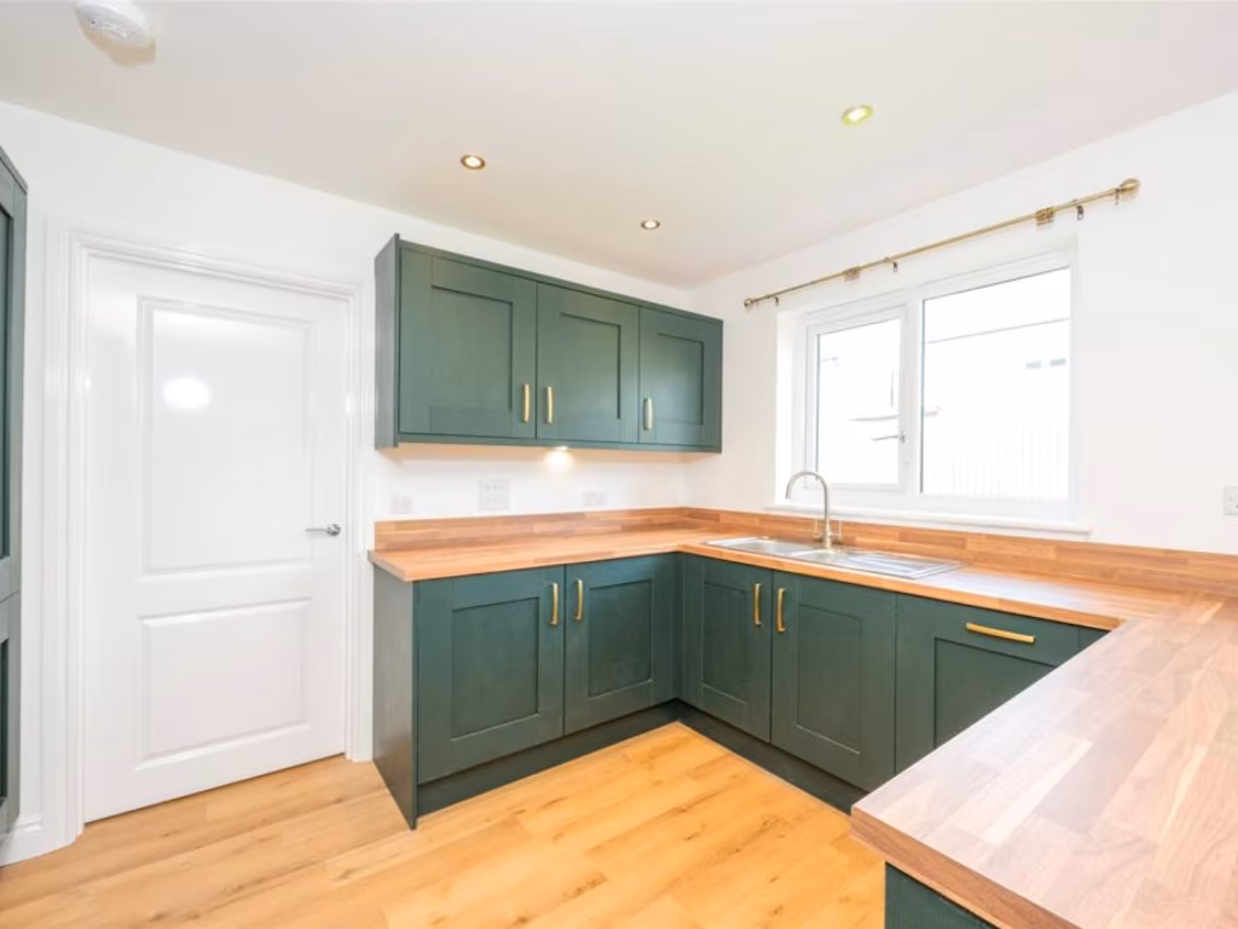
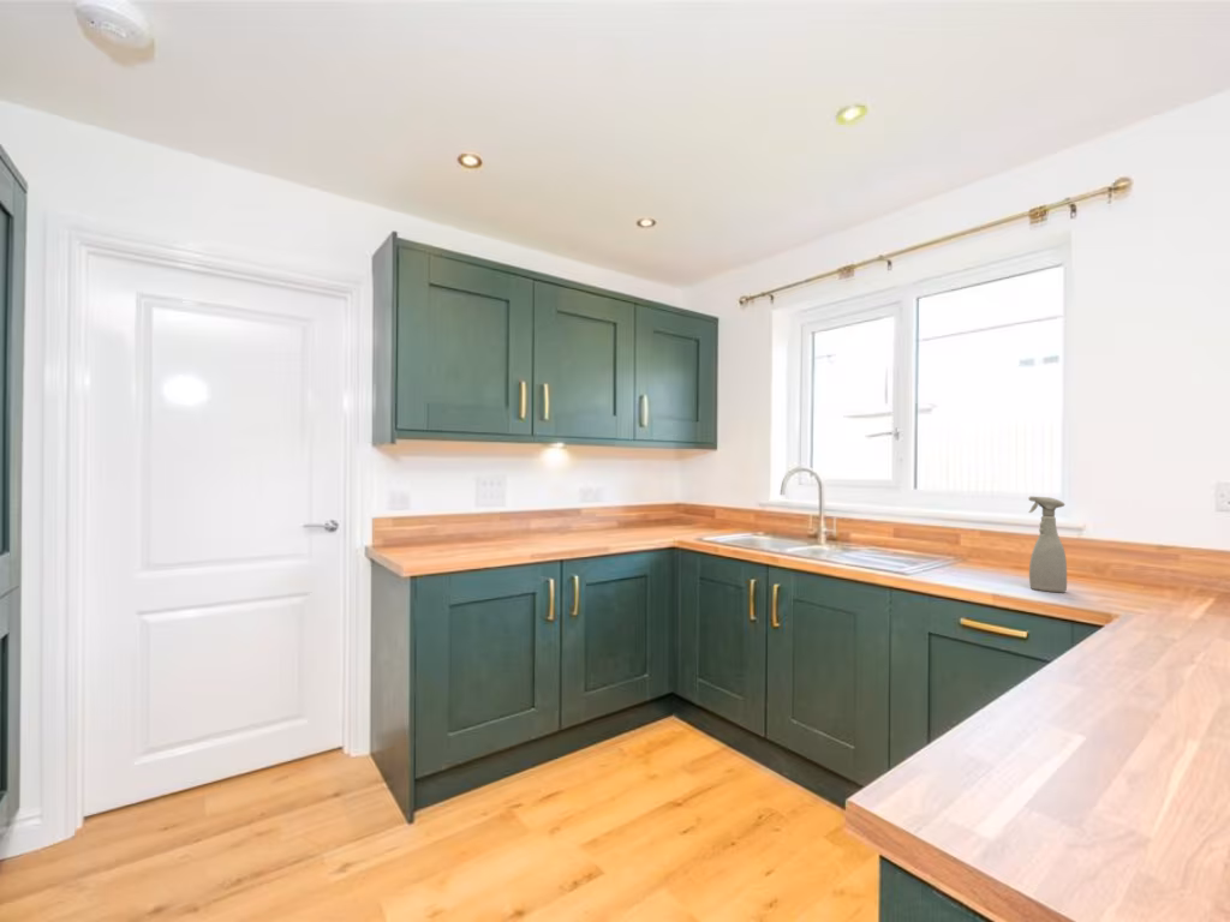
+ spray bottle (1047, 543)
